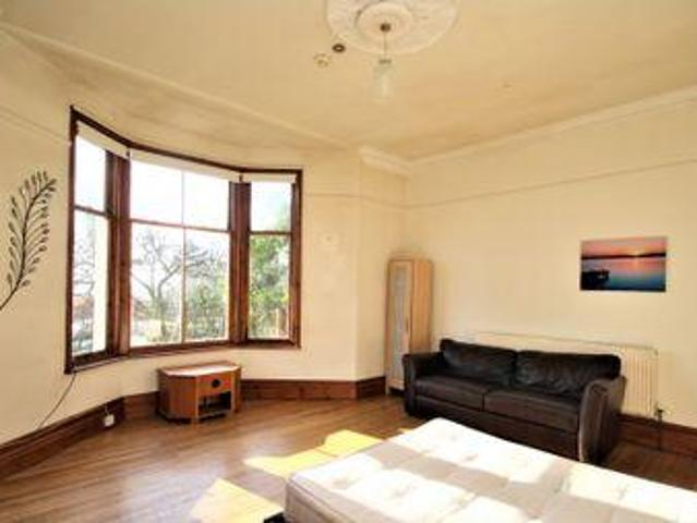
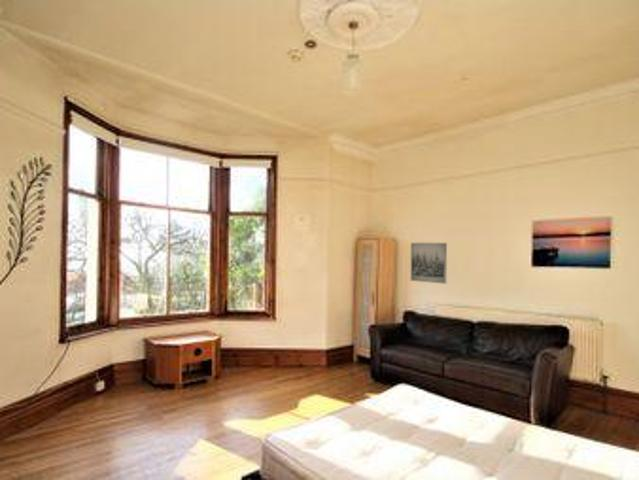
+ wall art (428, 262)
